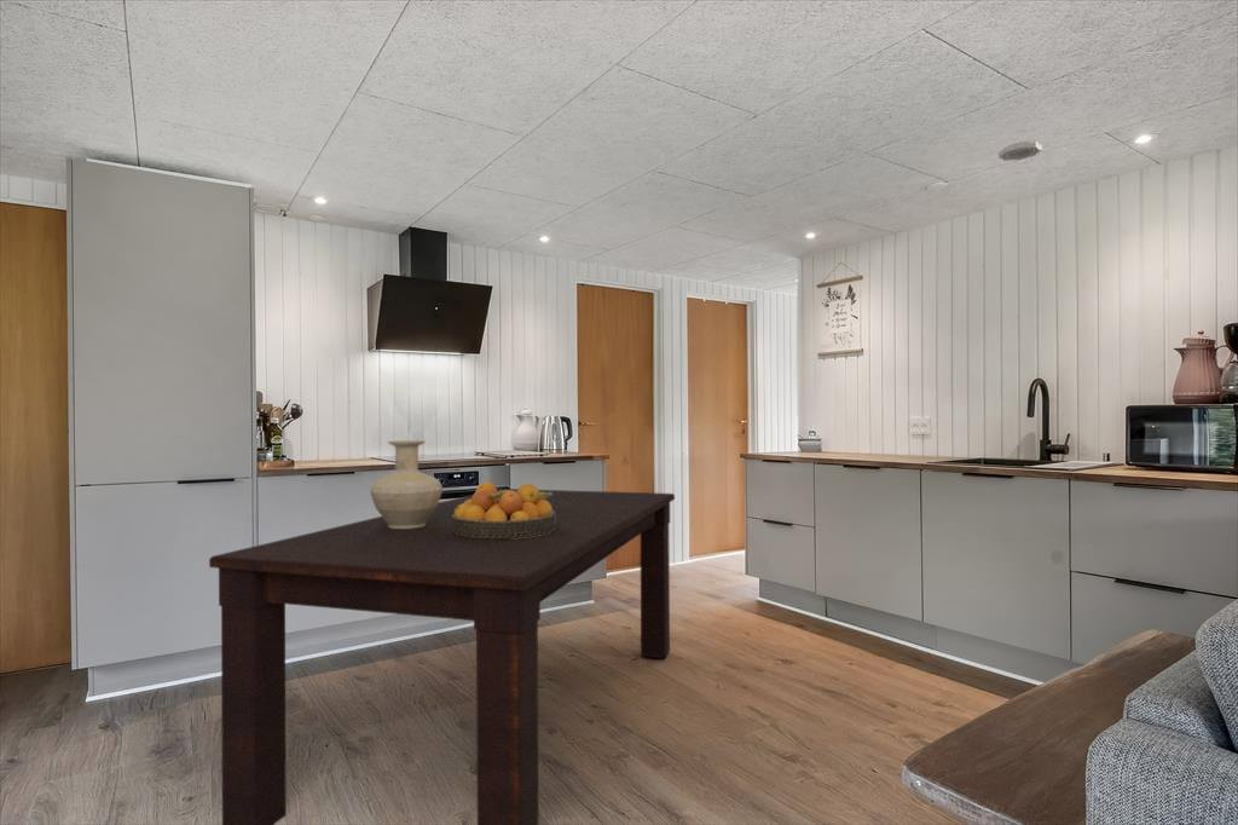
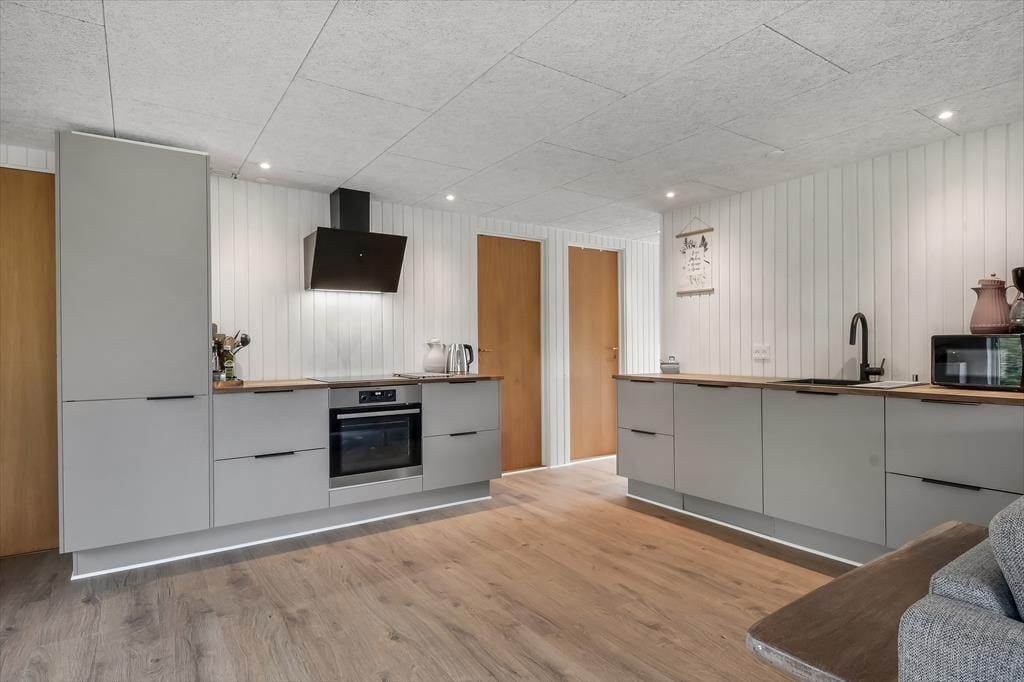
- dining table (507, 616)
- fruit bowl (503, 506)
- vase (406, 483)
- smoke detector (1019, 148)
